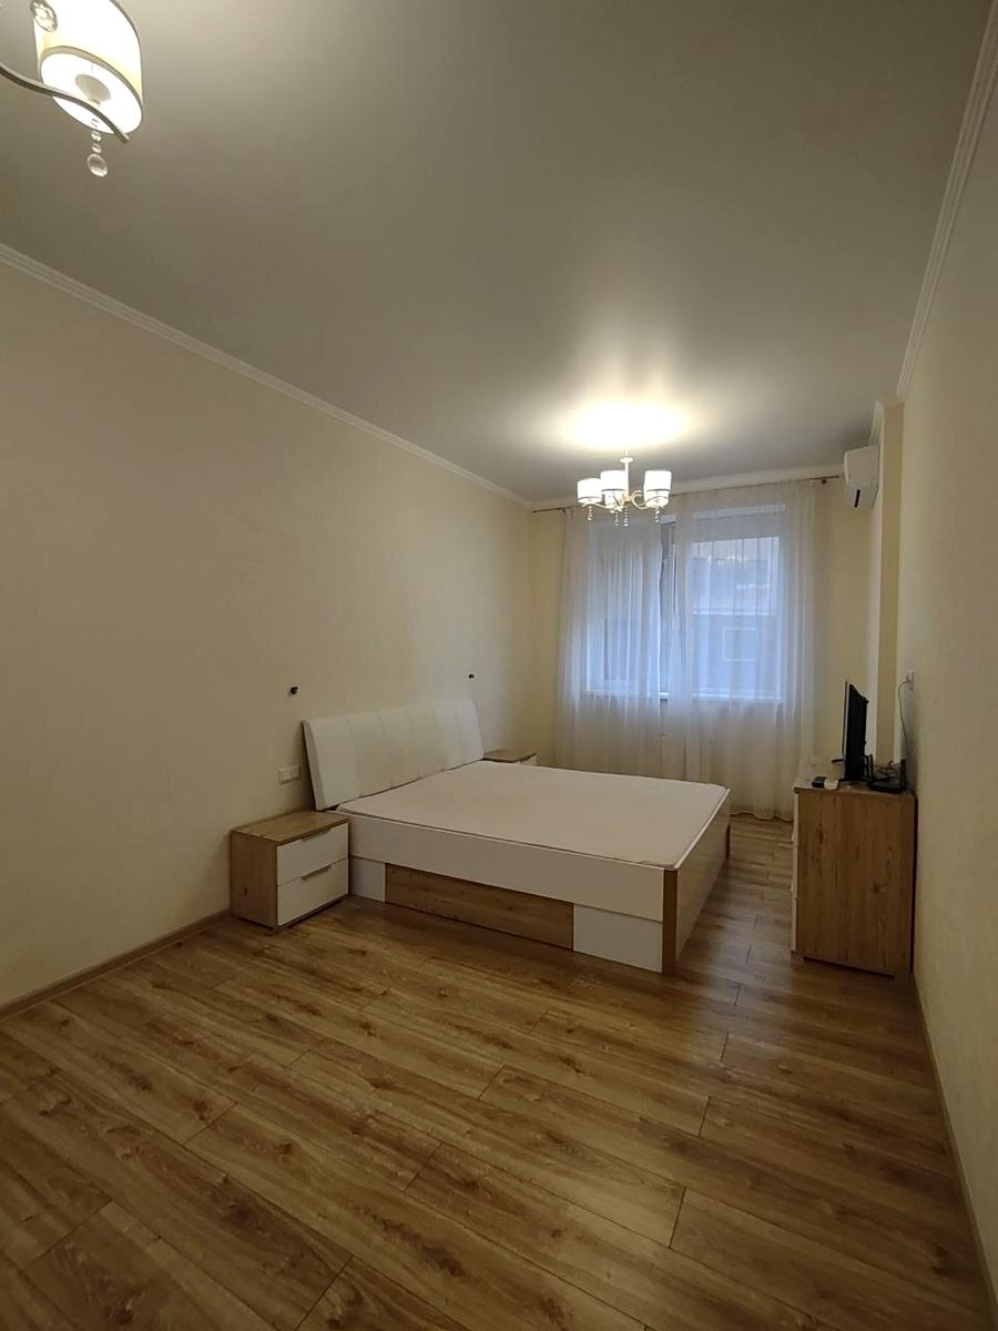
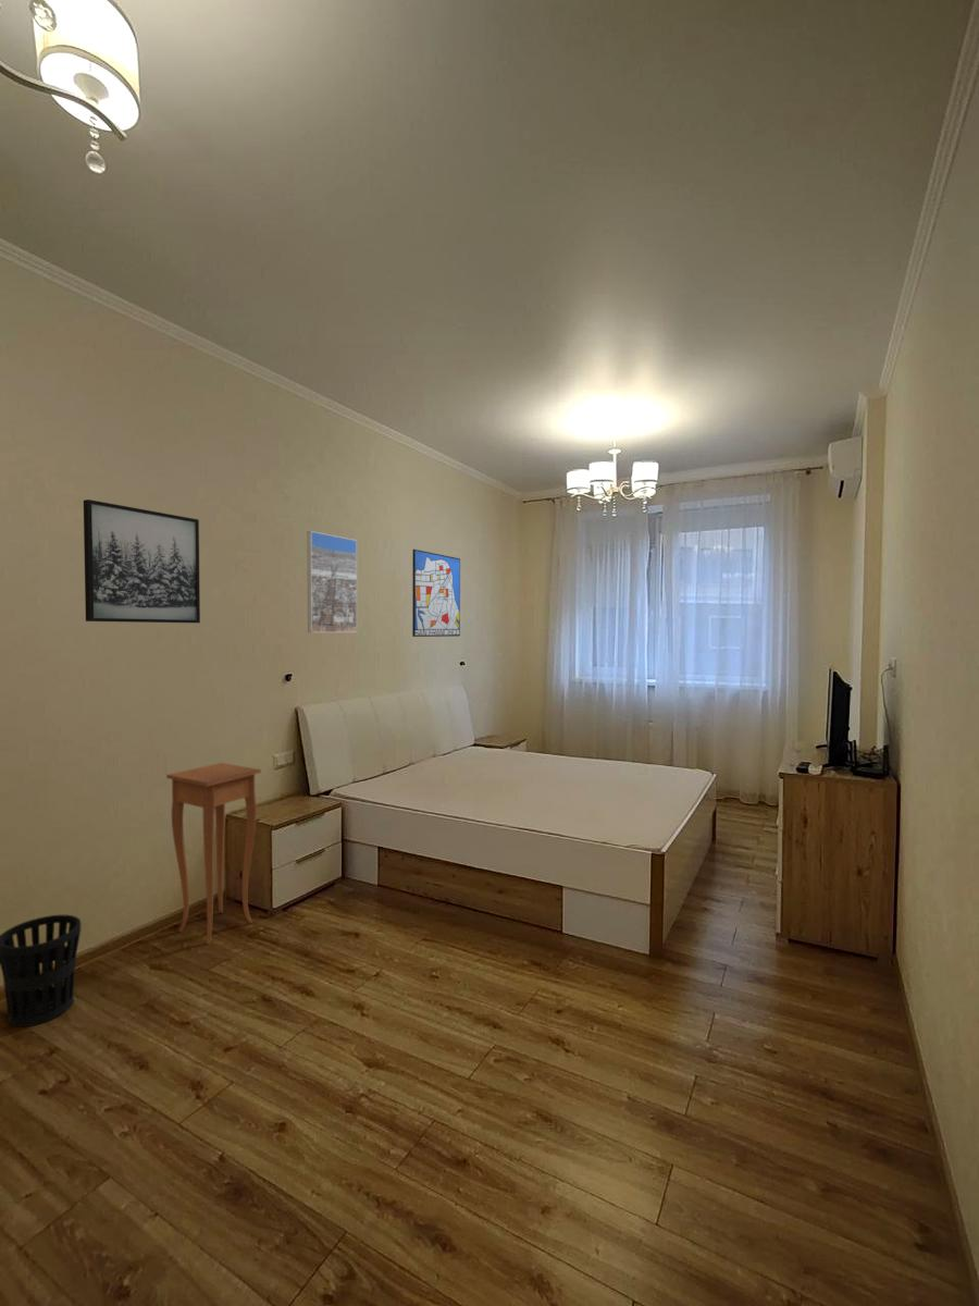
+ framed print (333, 583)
+ side table (216, 849)
+ wall art (437, 595)
+ wastebasket (41, 970)
+ wall art (146, 566)
